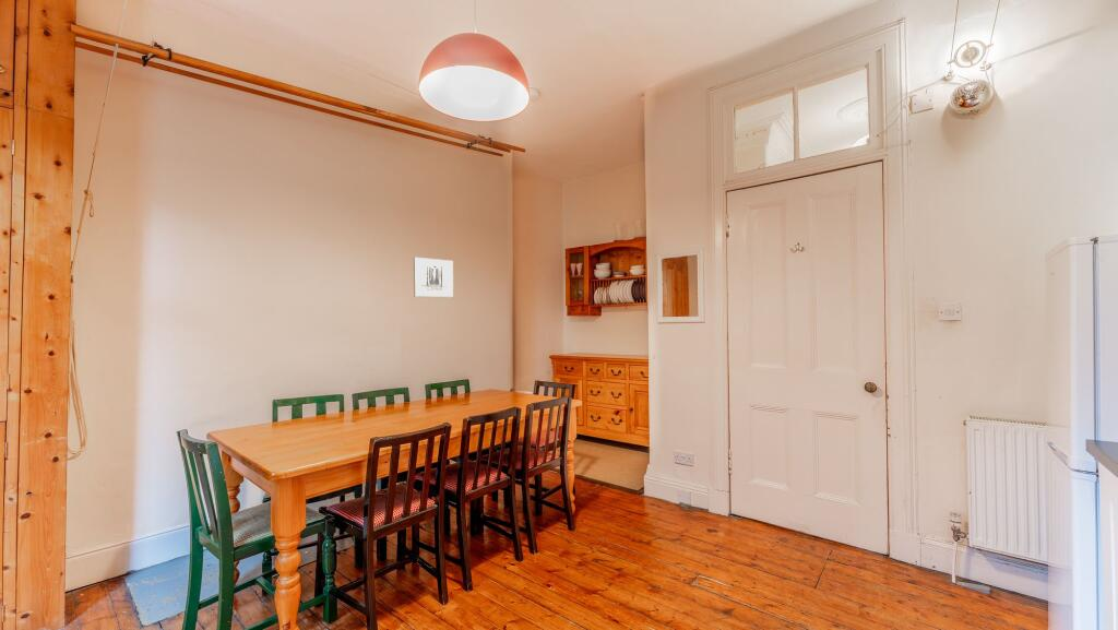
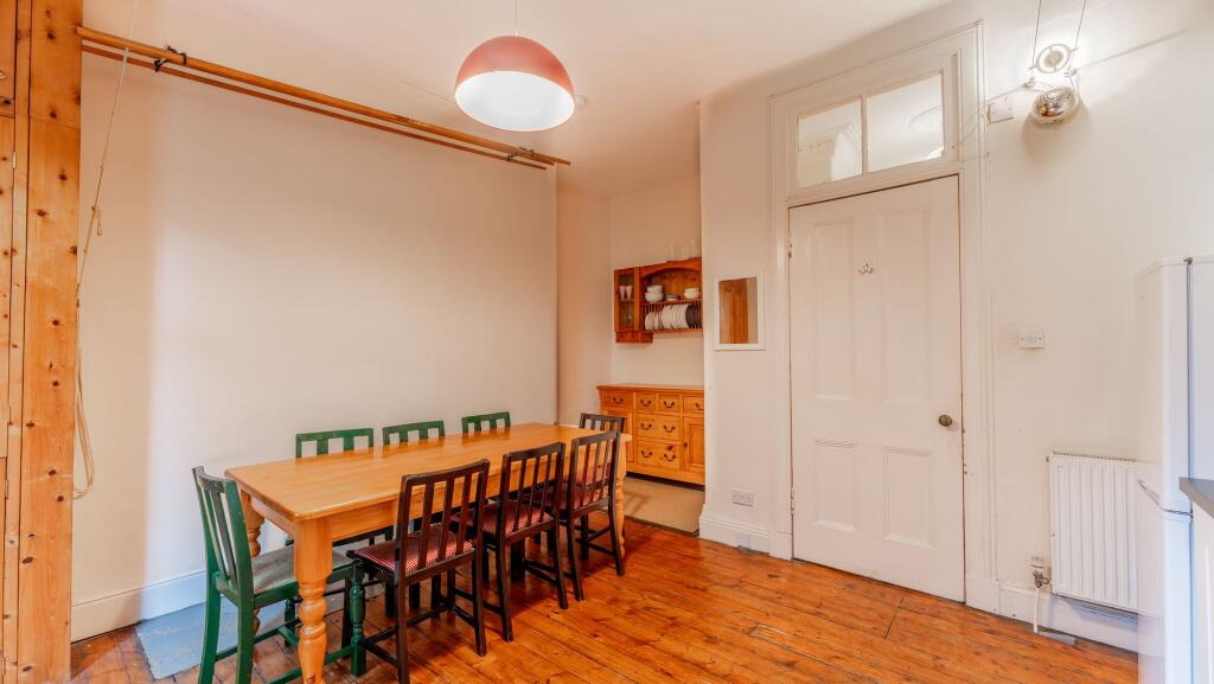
- wall art (433, 277)
